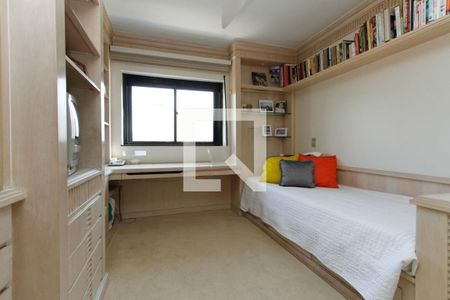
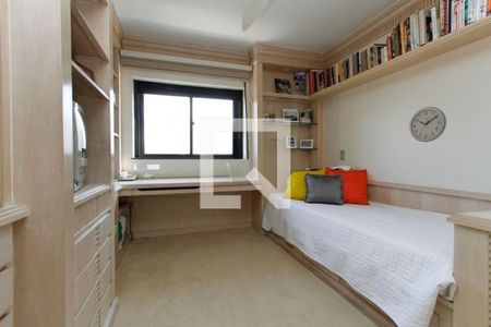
+ wall clock (426, 124)
